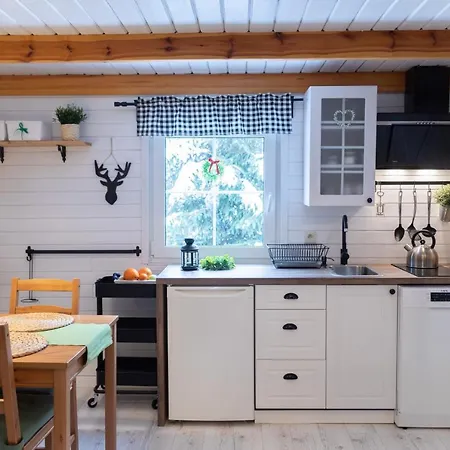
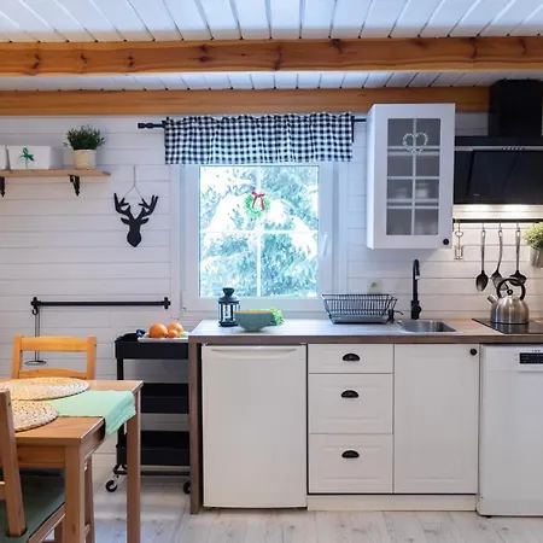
+ cereal bowl (252, 321)
